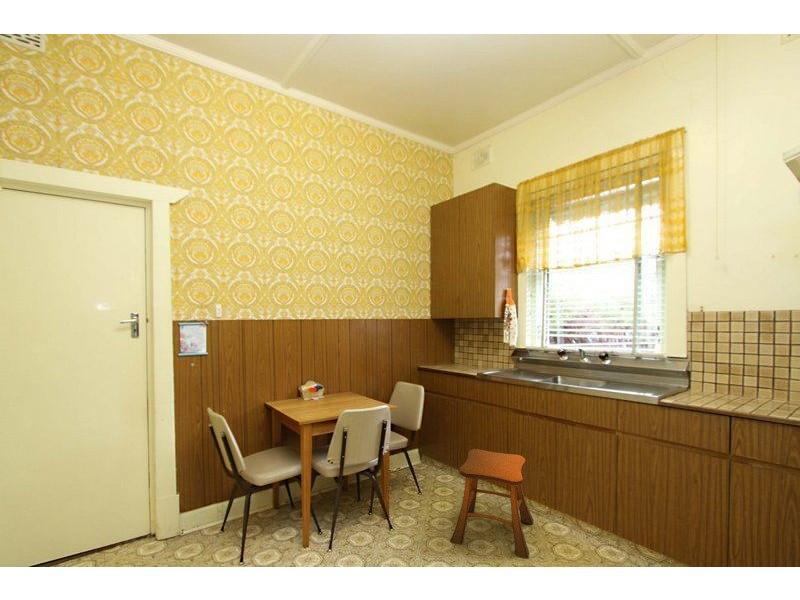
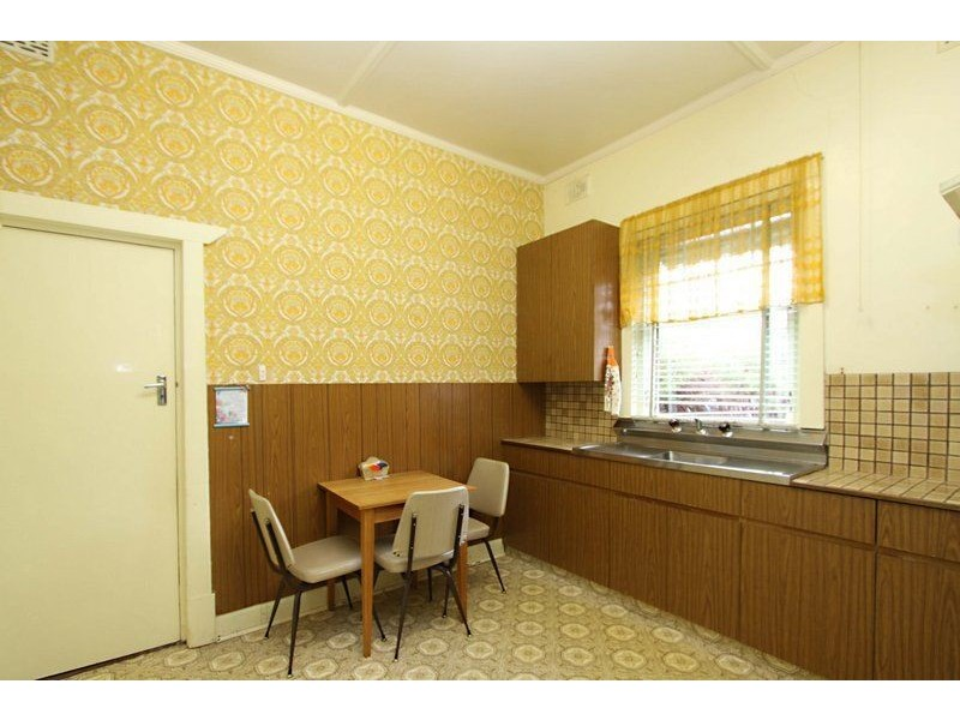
- stool (493, 494)
